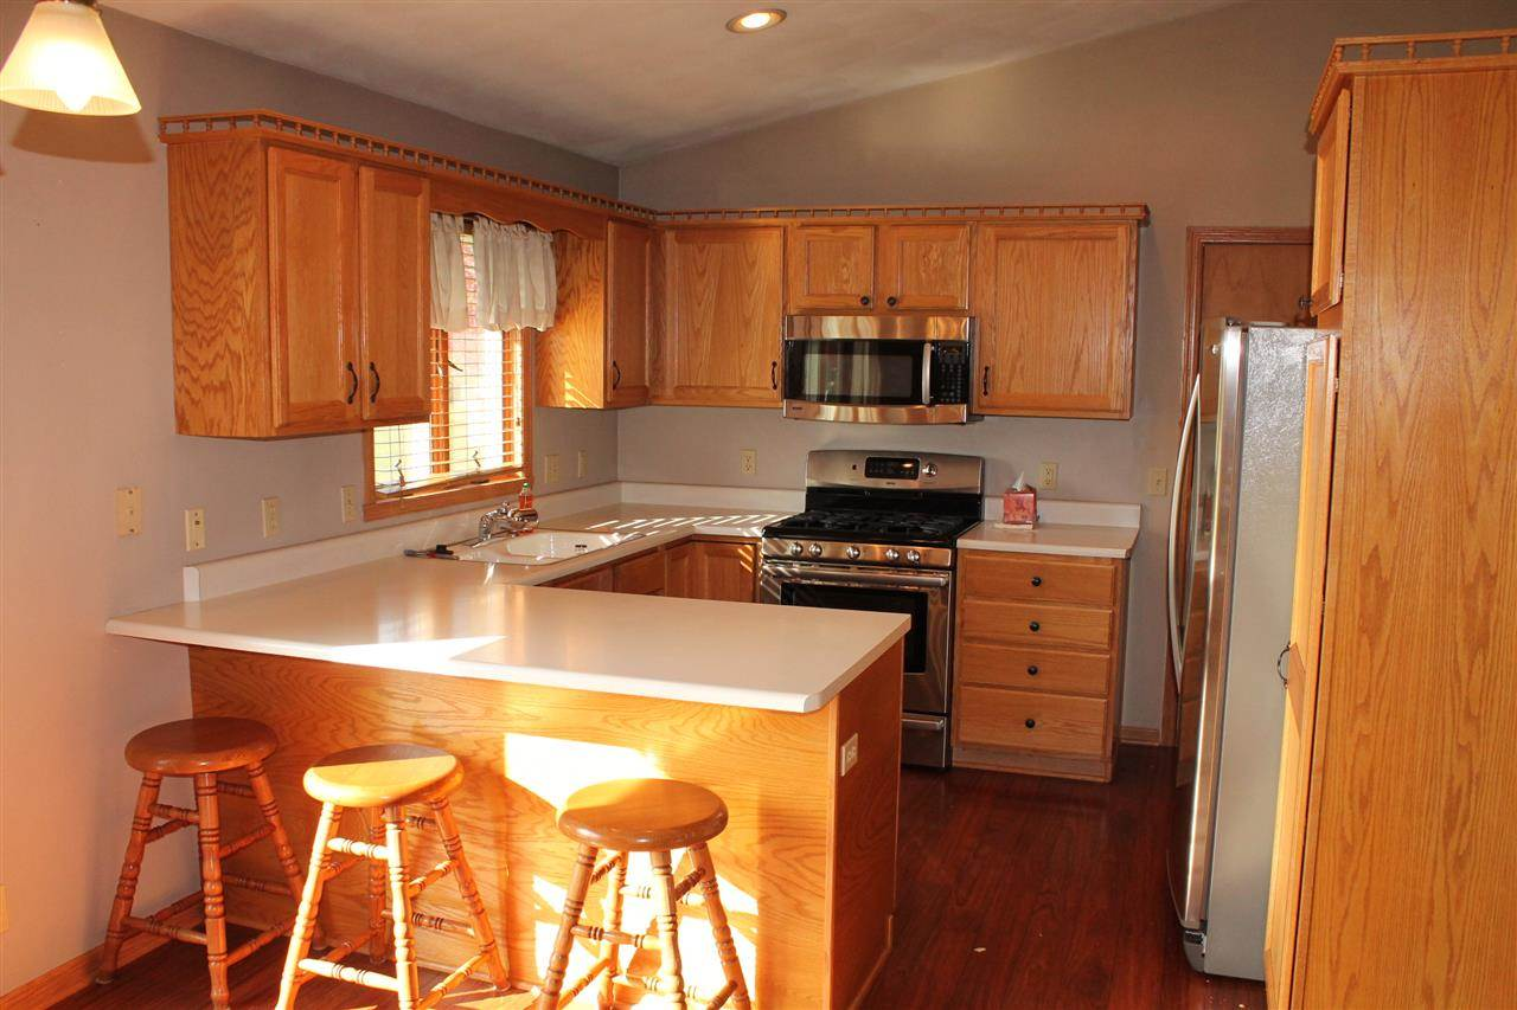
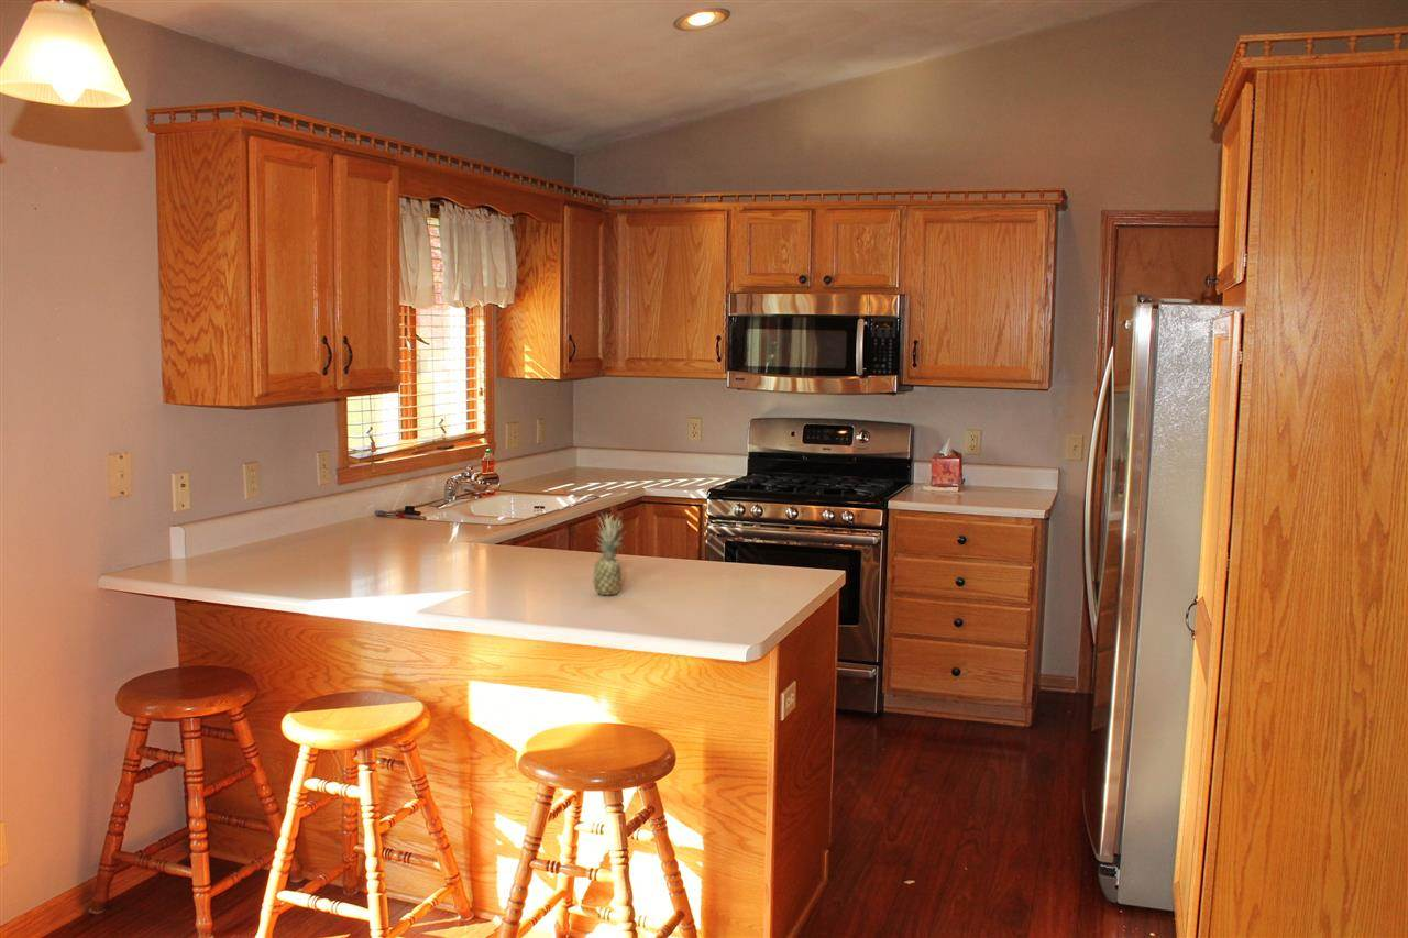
+ fruit (608, 552)
